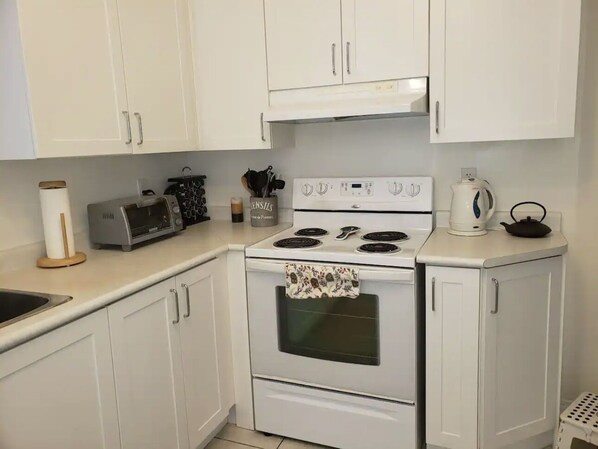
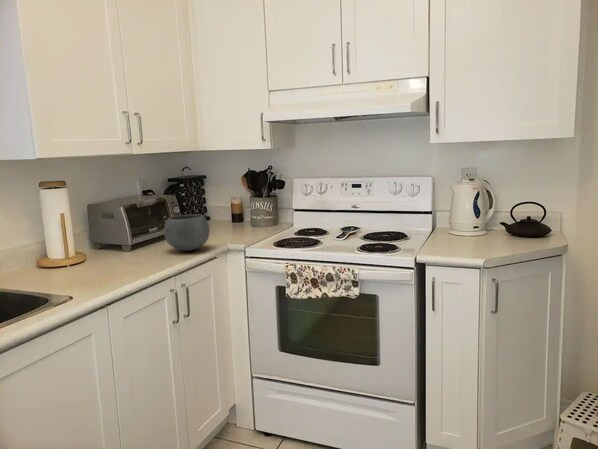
+ bowl (187, 233)
